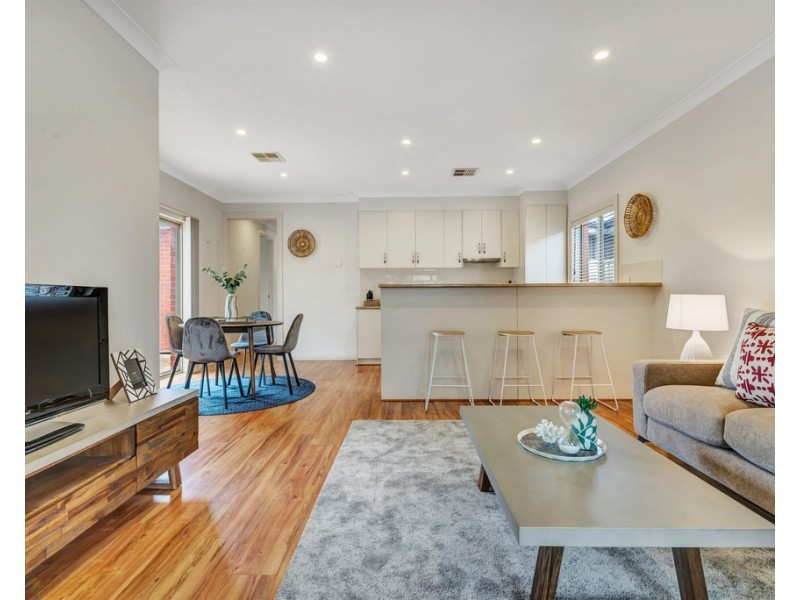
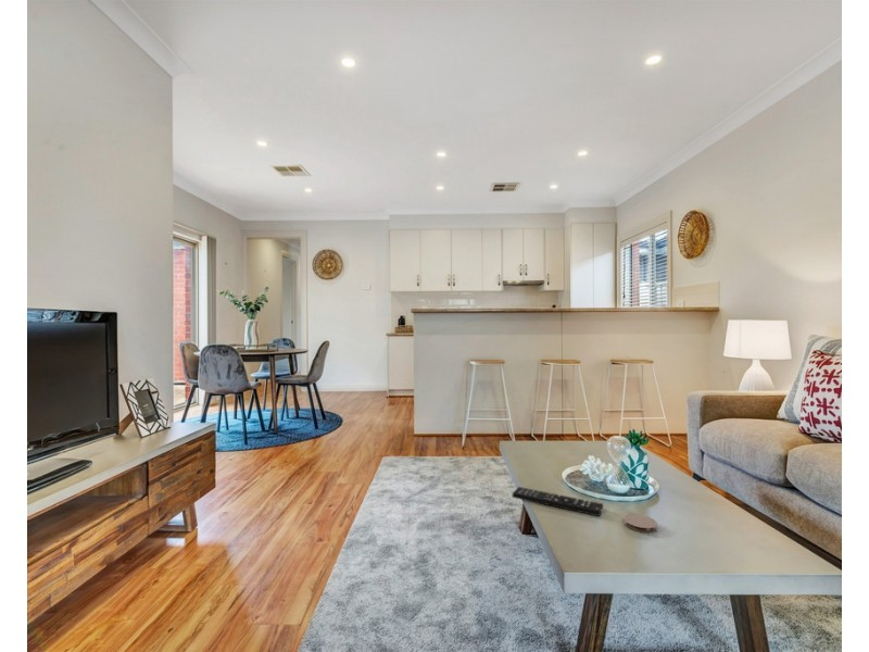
+ remote control (556, 500)
+ coaster (640, 523)
